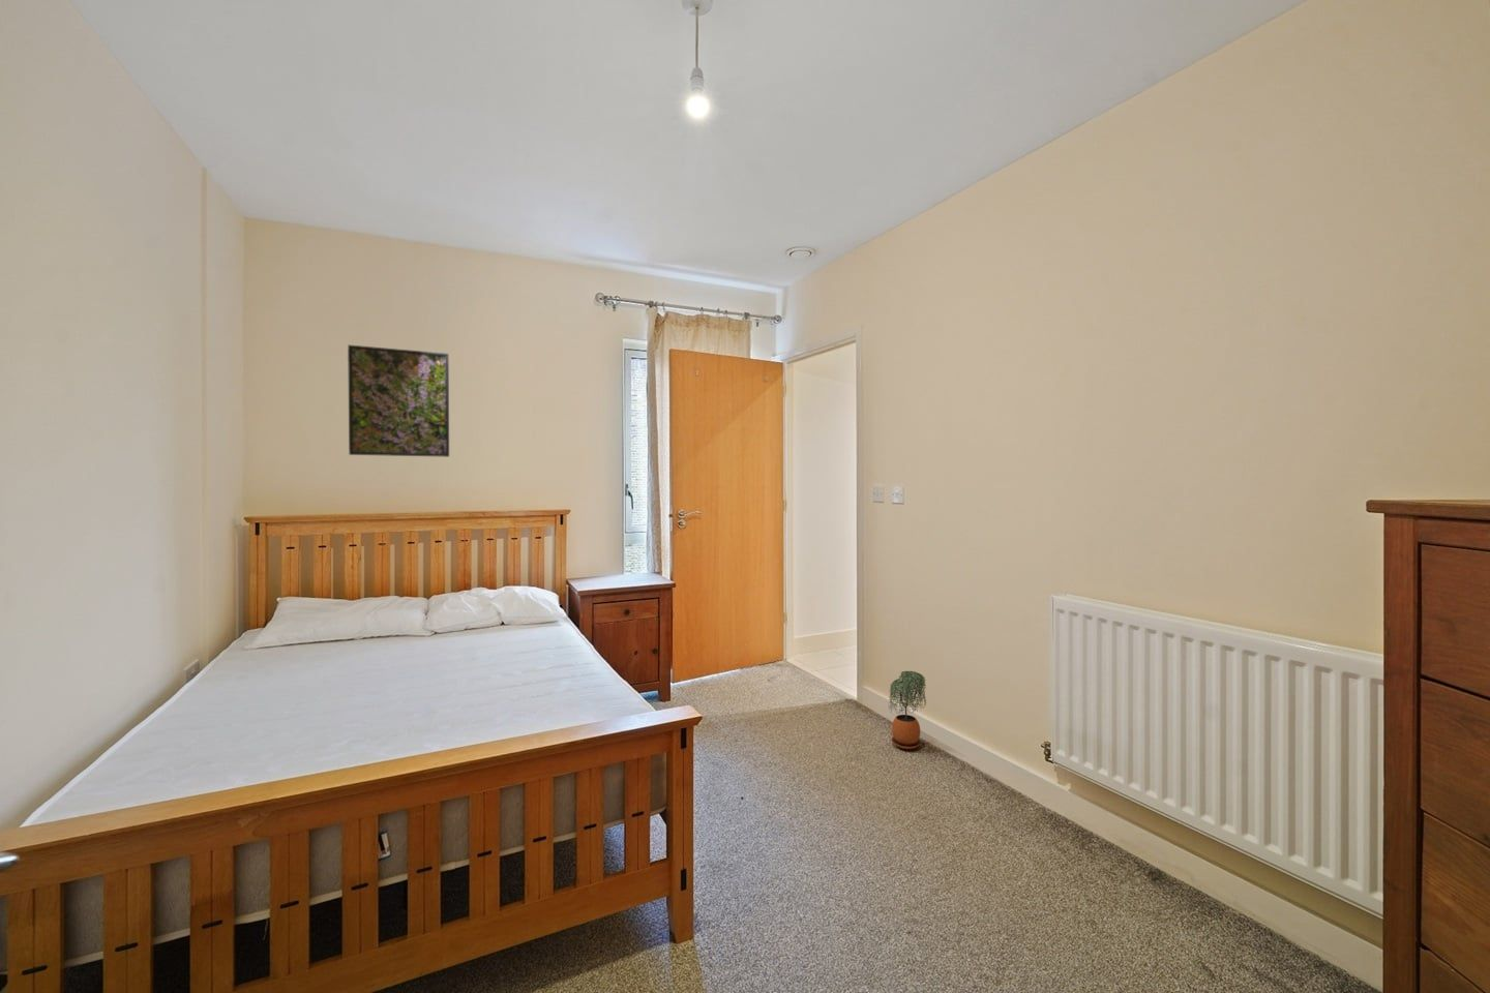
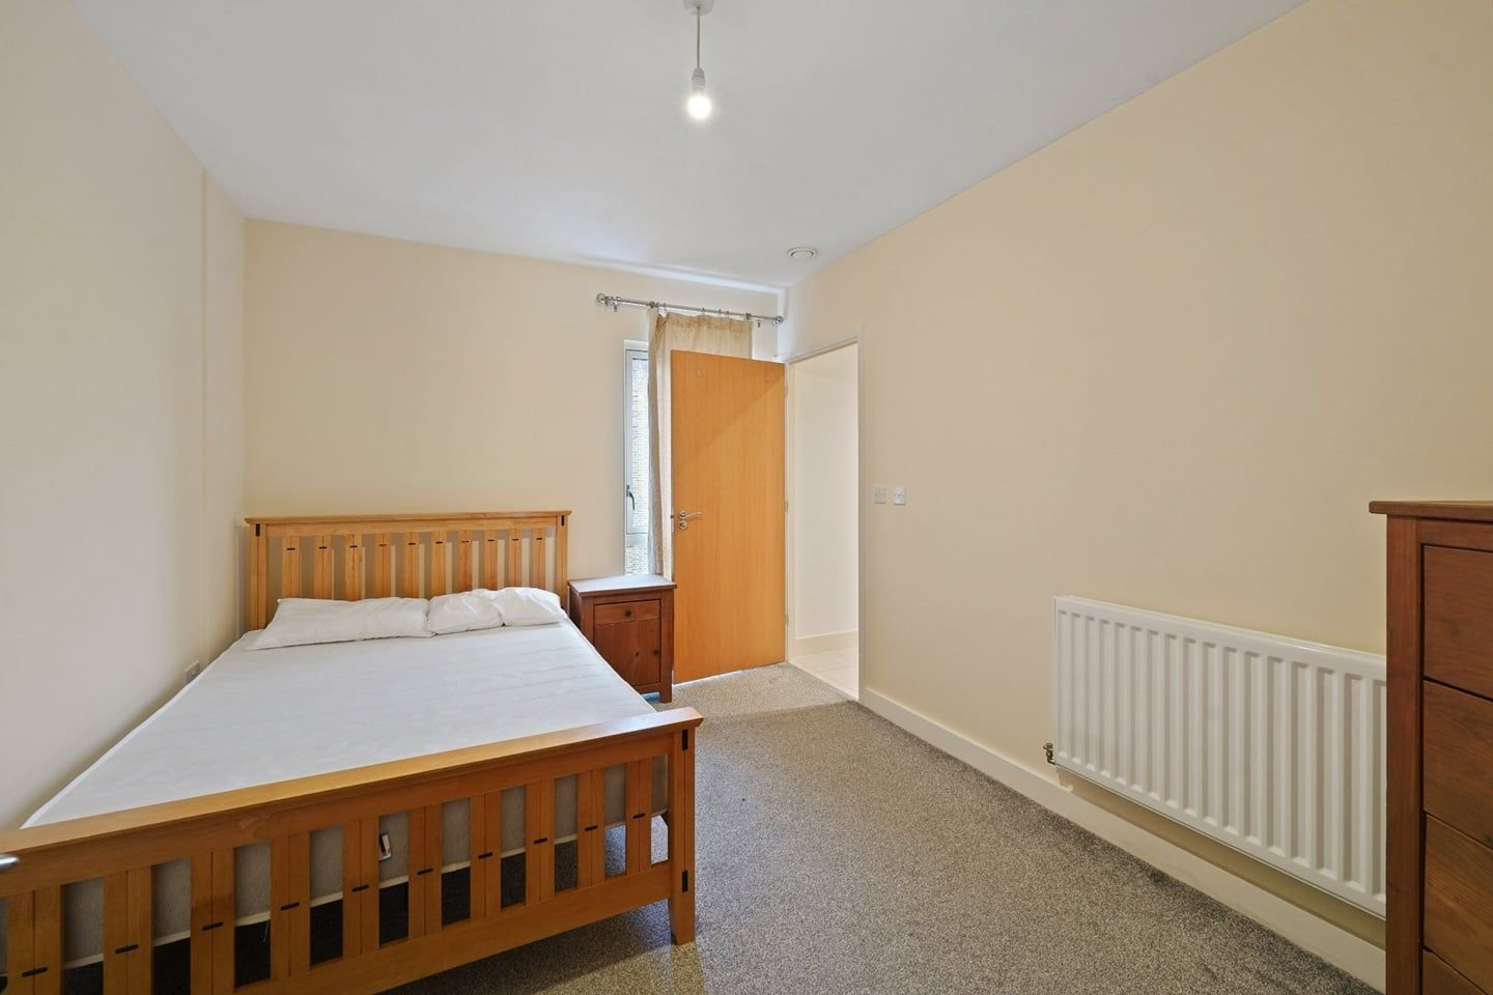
- potted plant (907, 707)
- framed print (400, 402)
